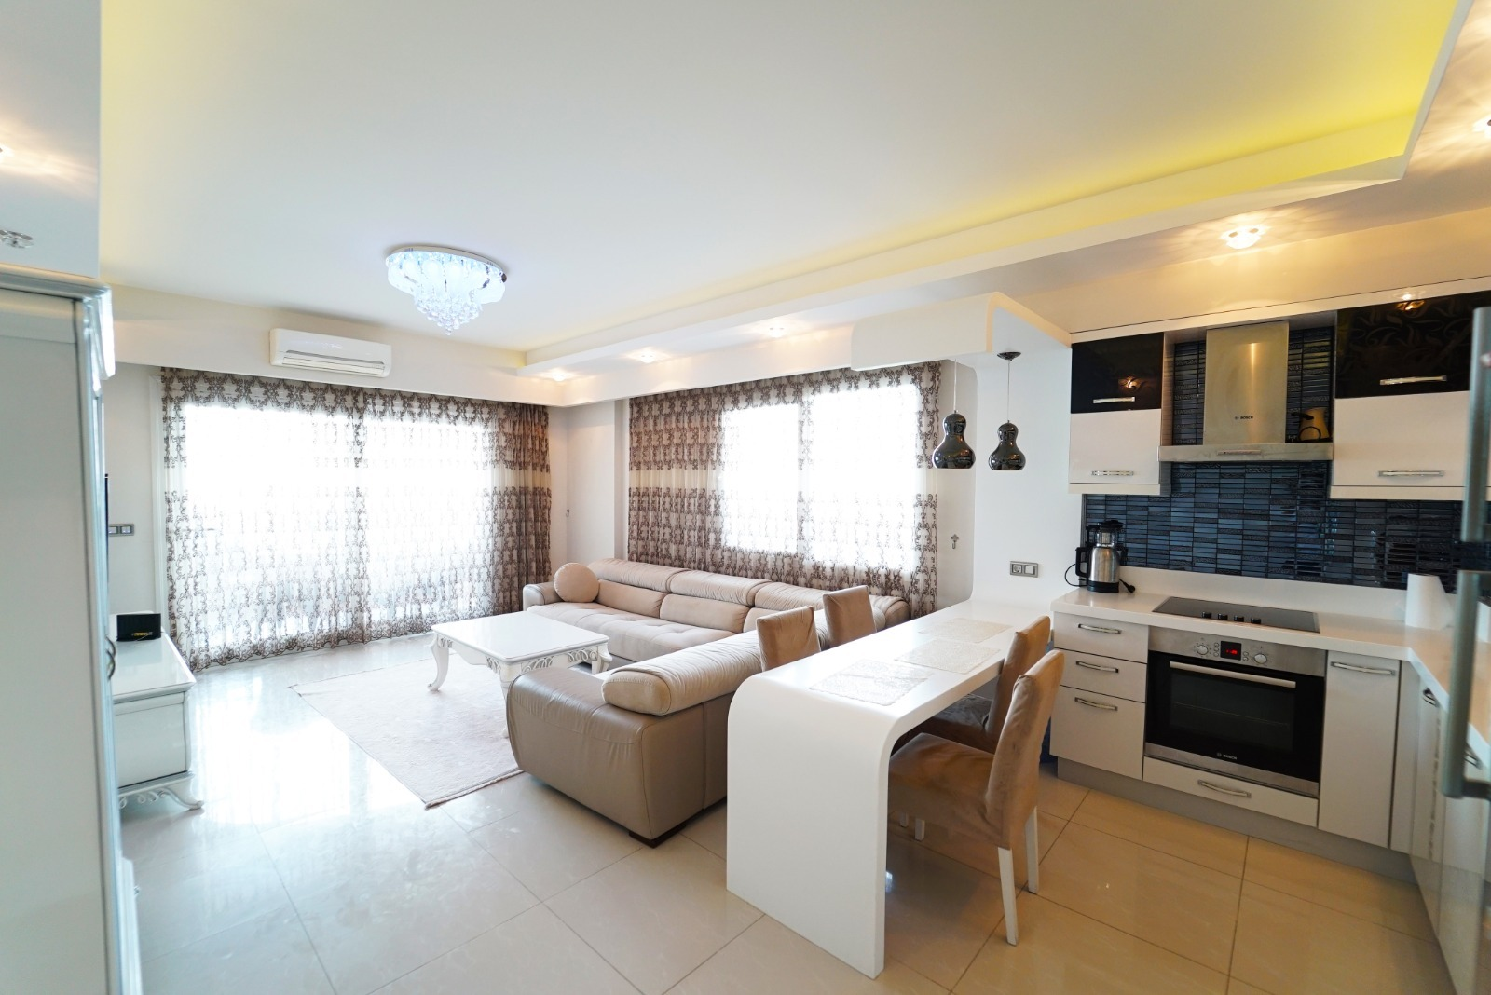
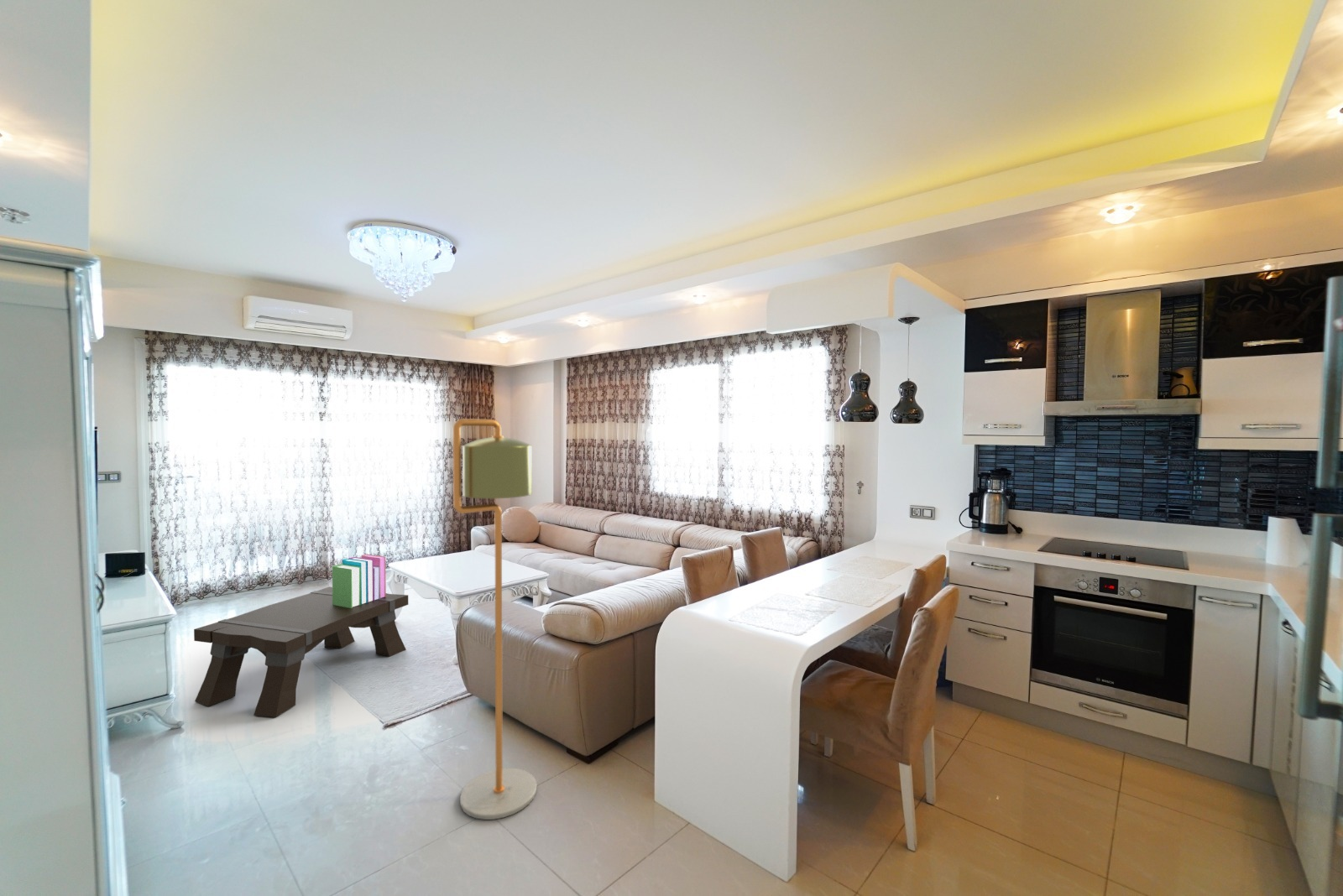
+ coffee table (311, 641)
+ books (359, 579)
+ floor lamp (495, 610)
